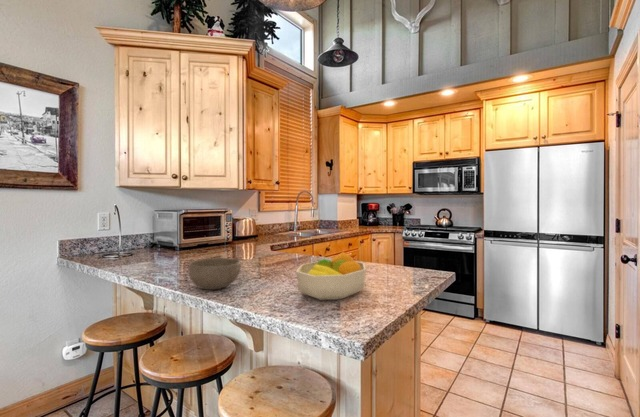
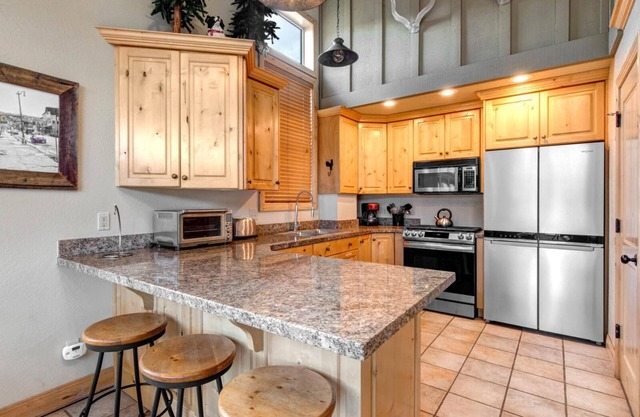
- bowl (215, 274)
- fruit bowl (332, 273)
